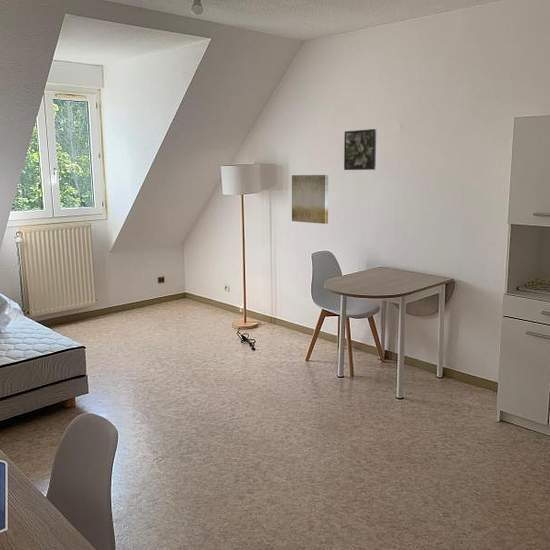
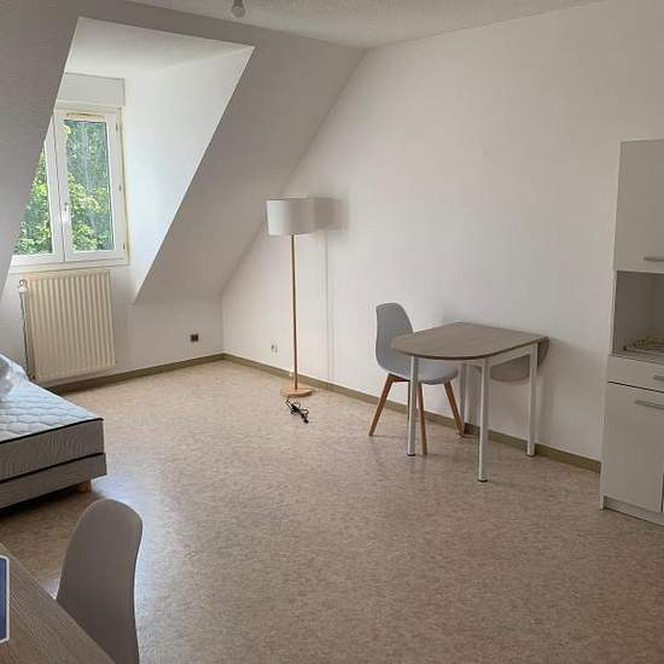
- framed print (359, 150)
- wall art (309, 198)
